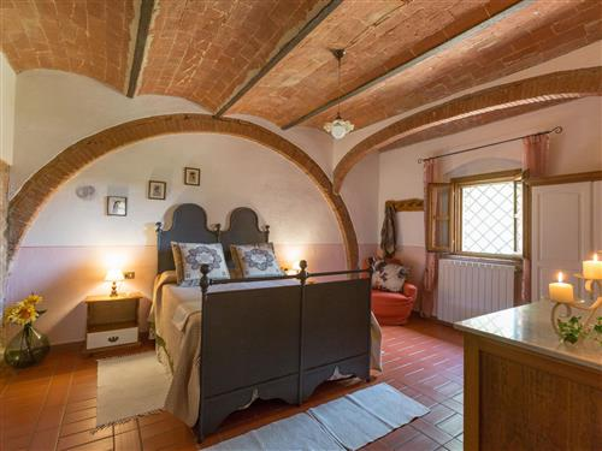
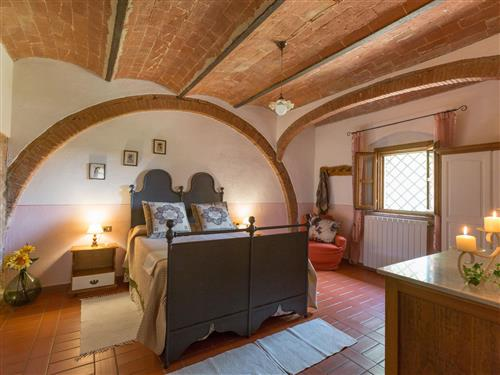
- relief sculpture (87, 191)
